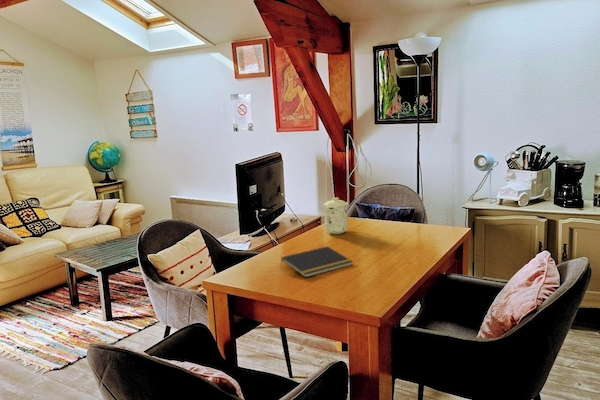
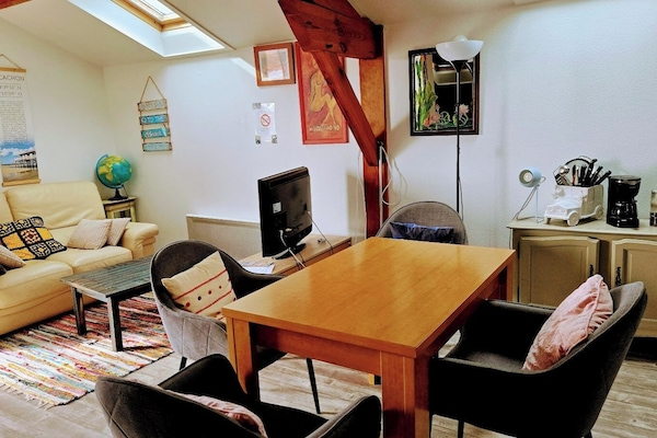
- notepad (317, 260)
- mug (336, 215)
